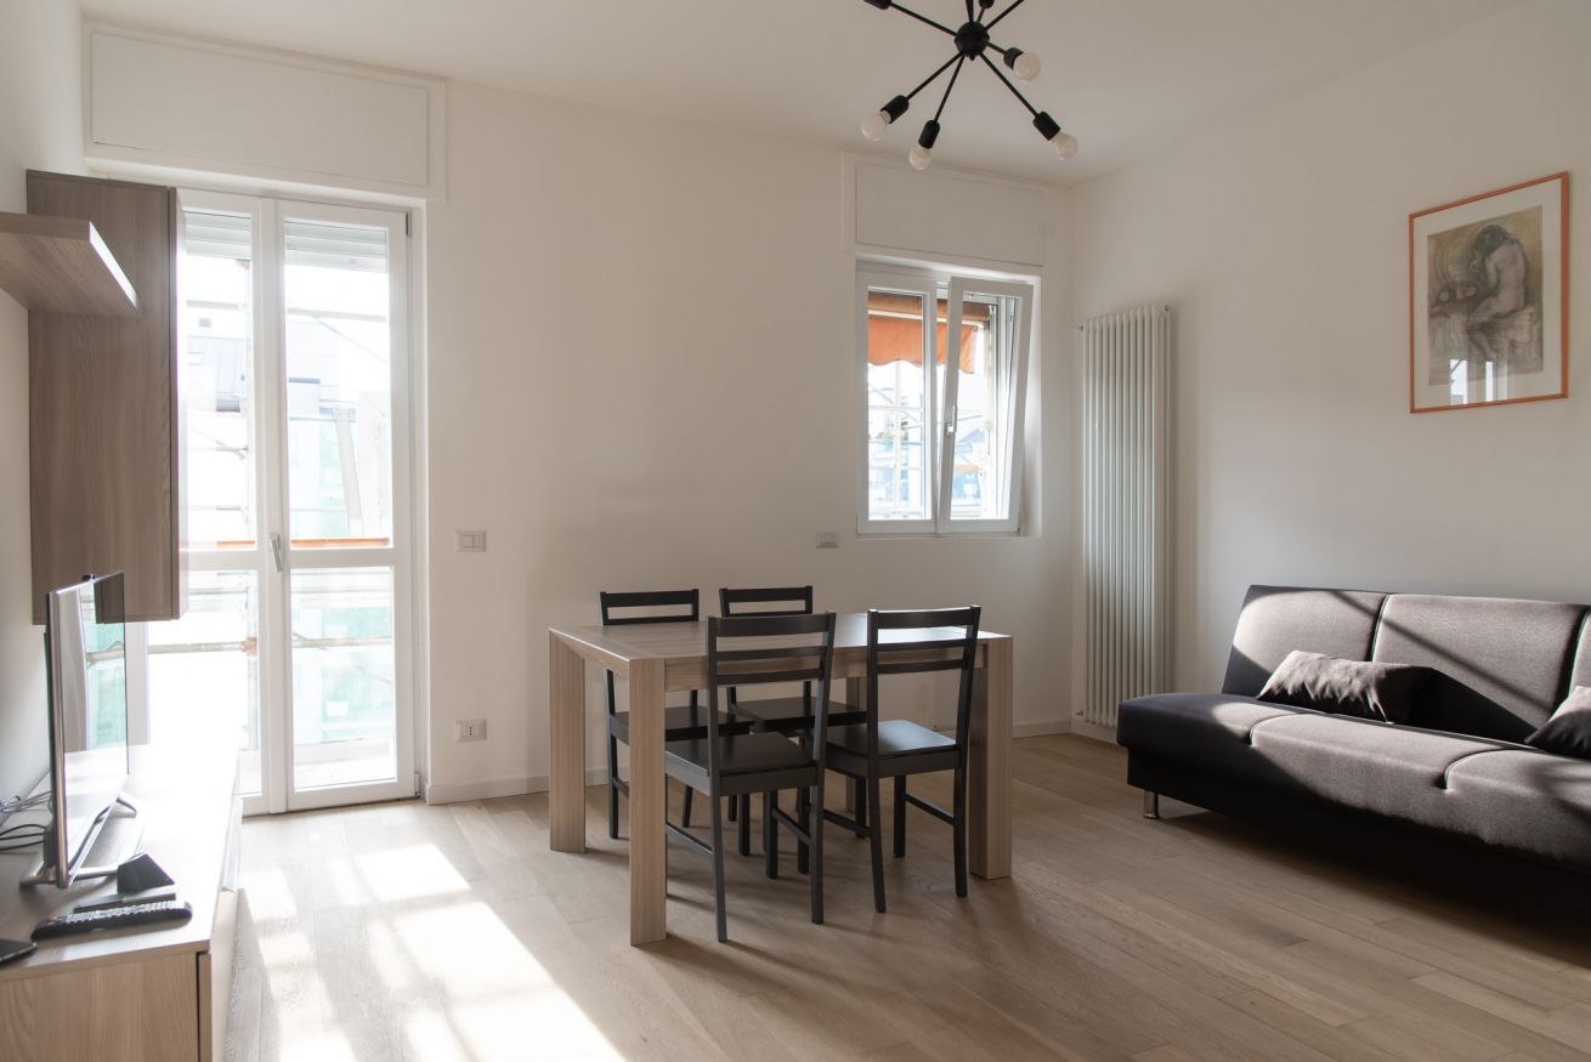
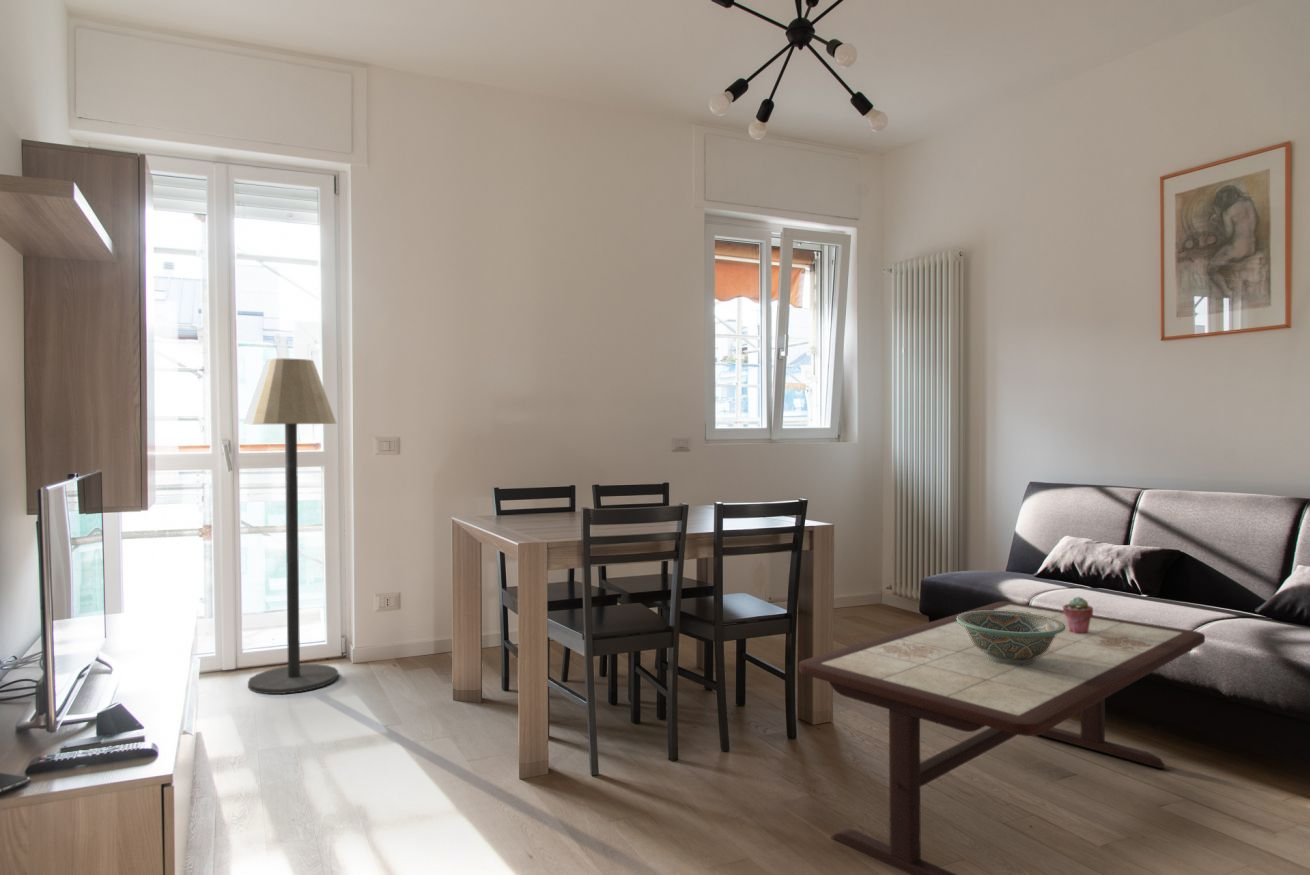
+ floor lamp (292, 520)
+ potted succulent (1078, 613)
+ decorative bowl (1009, 639)
+ coffee table (1013, 722)
